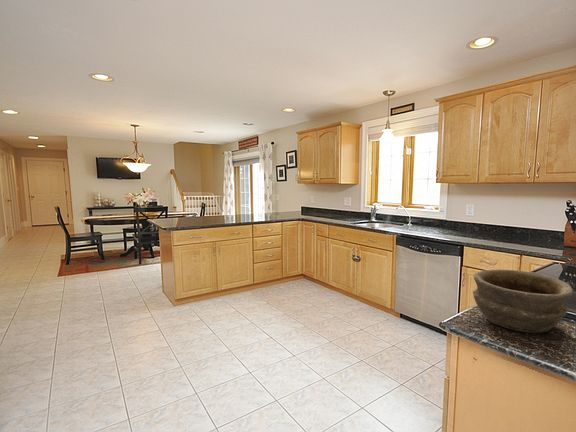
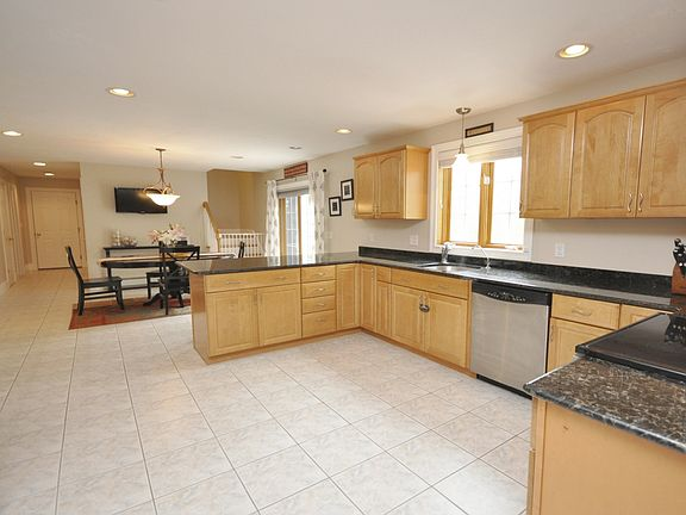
- bowl (518, 300)
